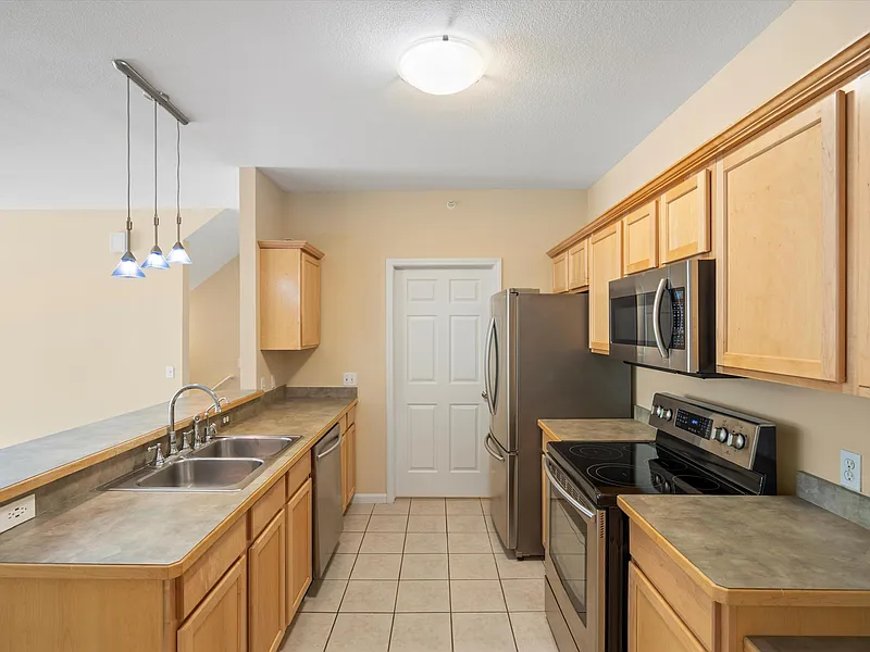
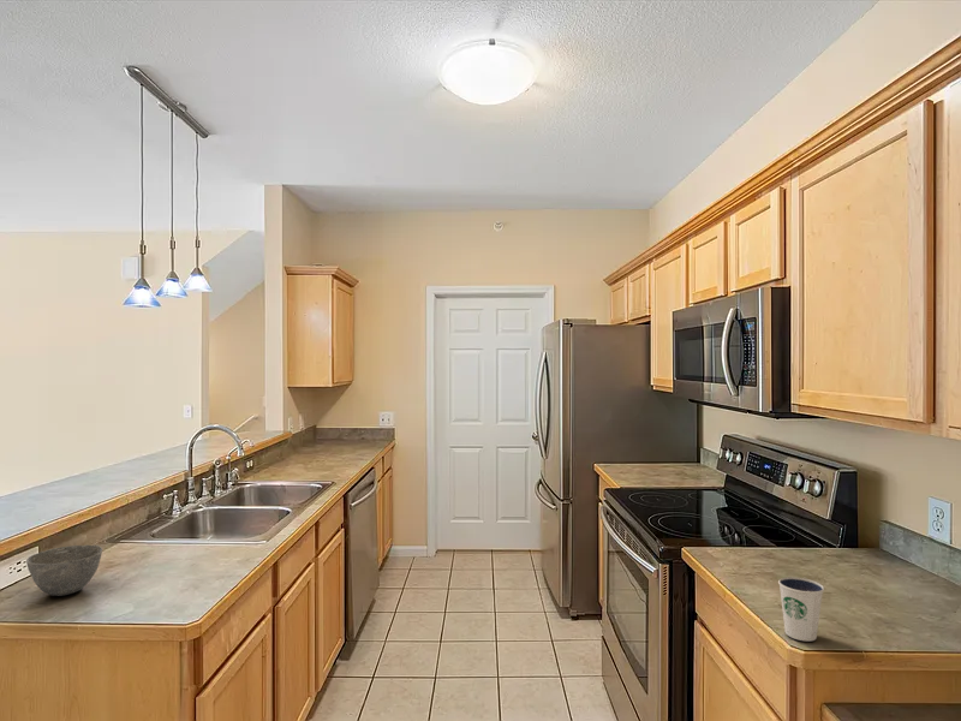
+ dixie cup (800, 609)
+ bowl (65, 572)
